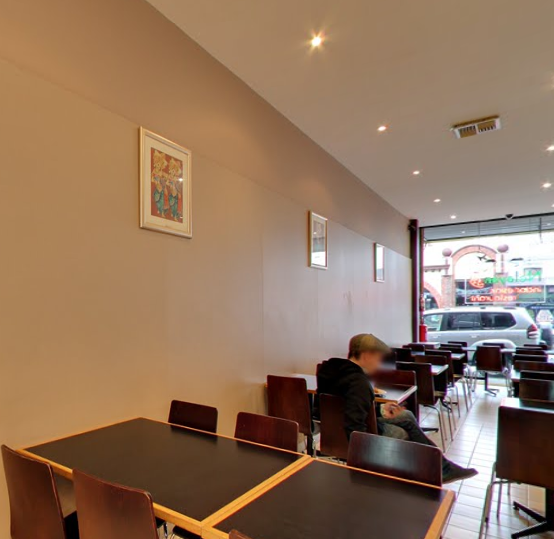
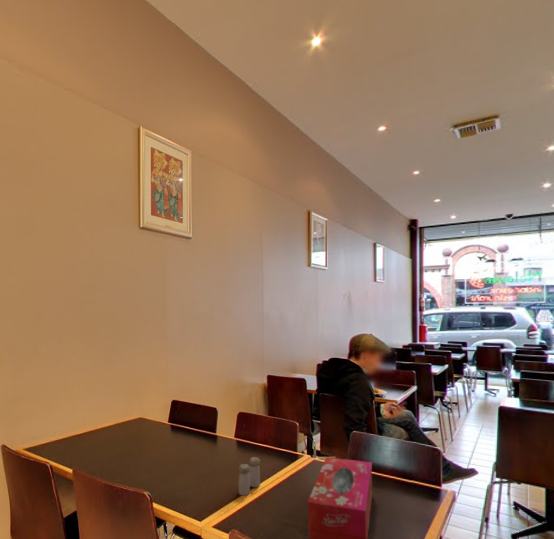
+ salt and pepper shaker (249, 475)
+ tissue box (343, 497)
